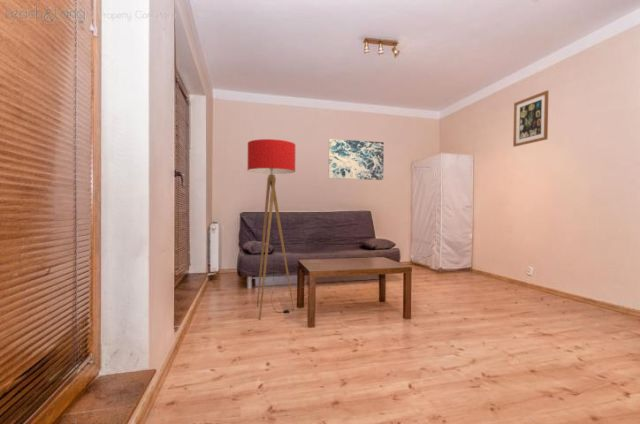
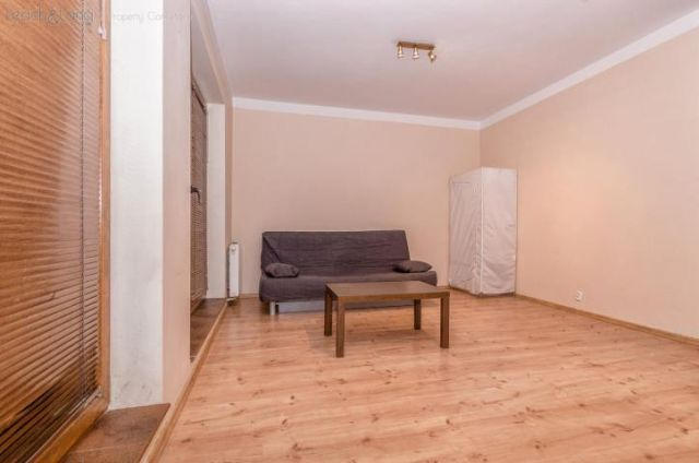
- wall art (529, 120)
- floor lamp (270, 226)
- wall art (356, 159)
